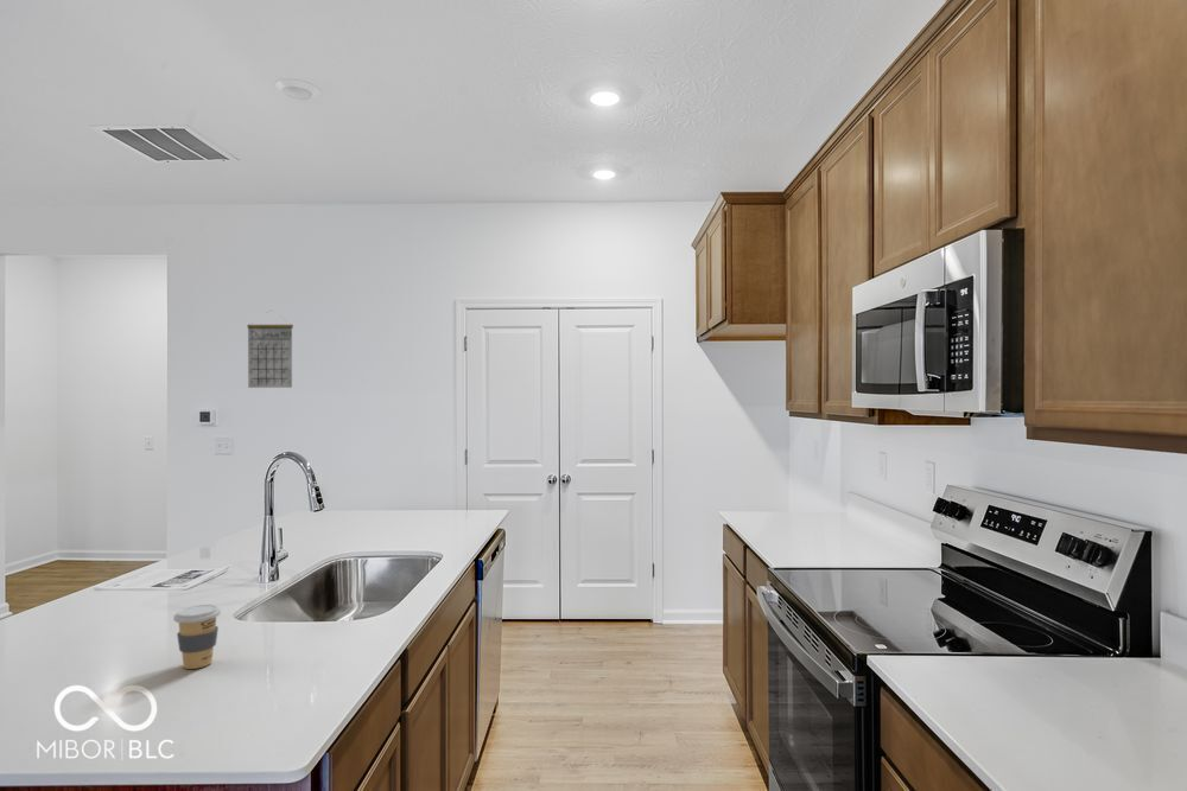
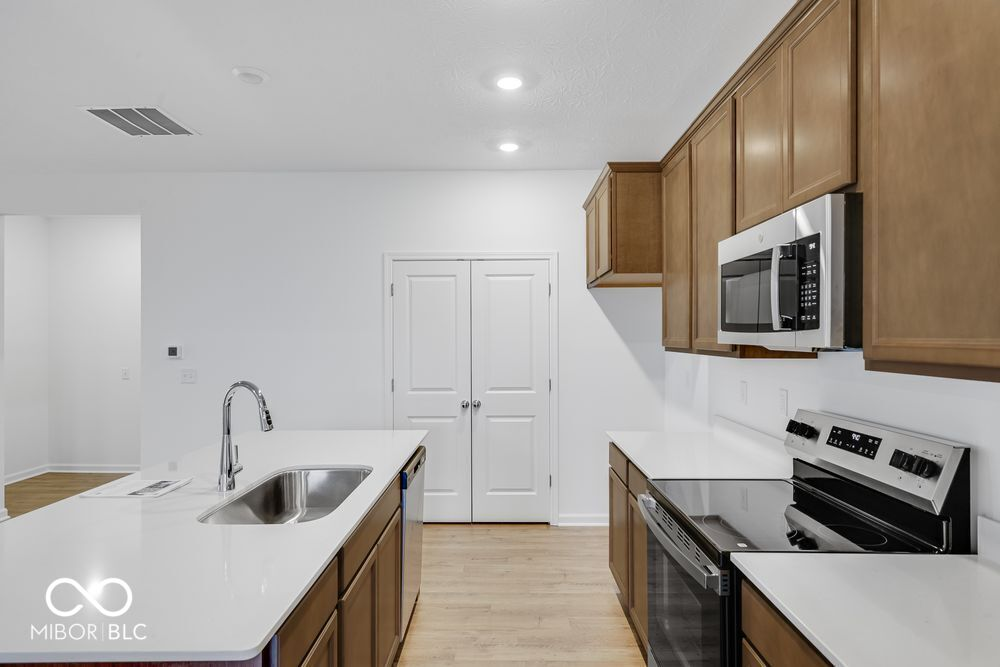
- calendar (269, 347)
- coffee cup (197, 637)
